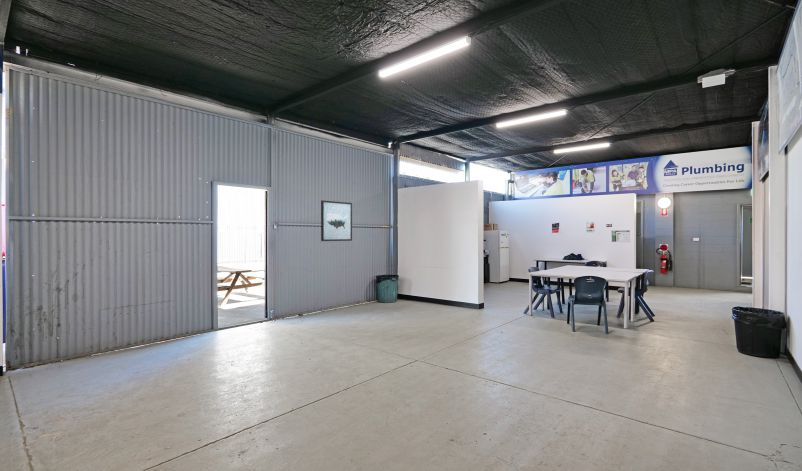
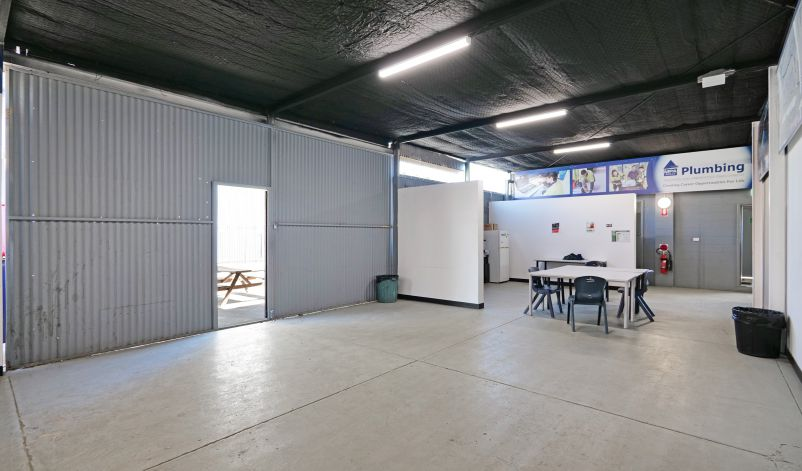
- wall art (337, 221)
